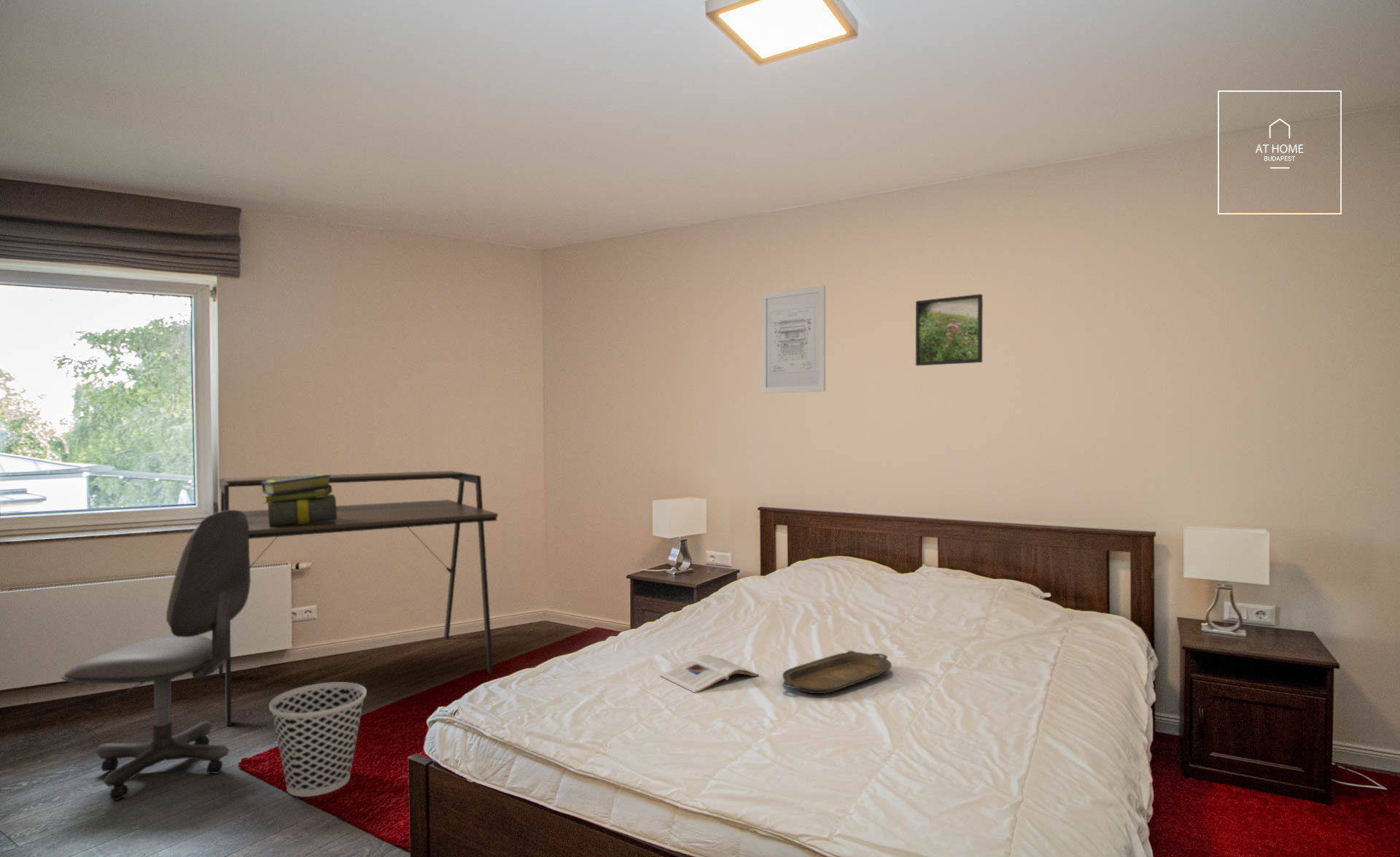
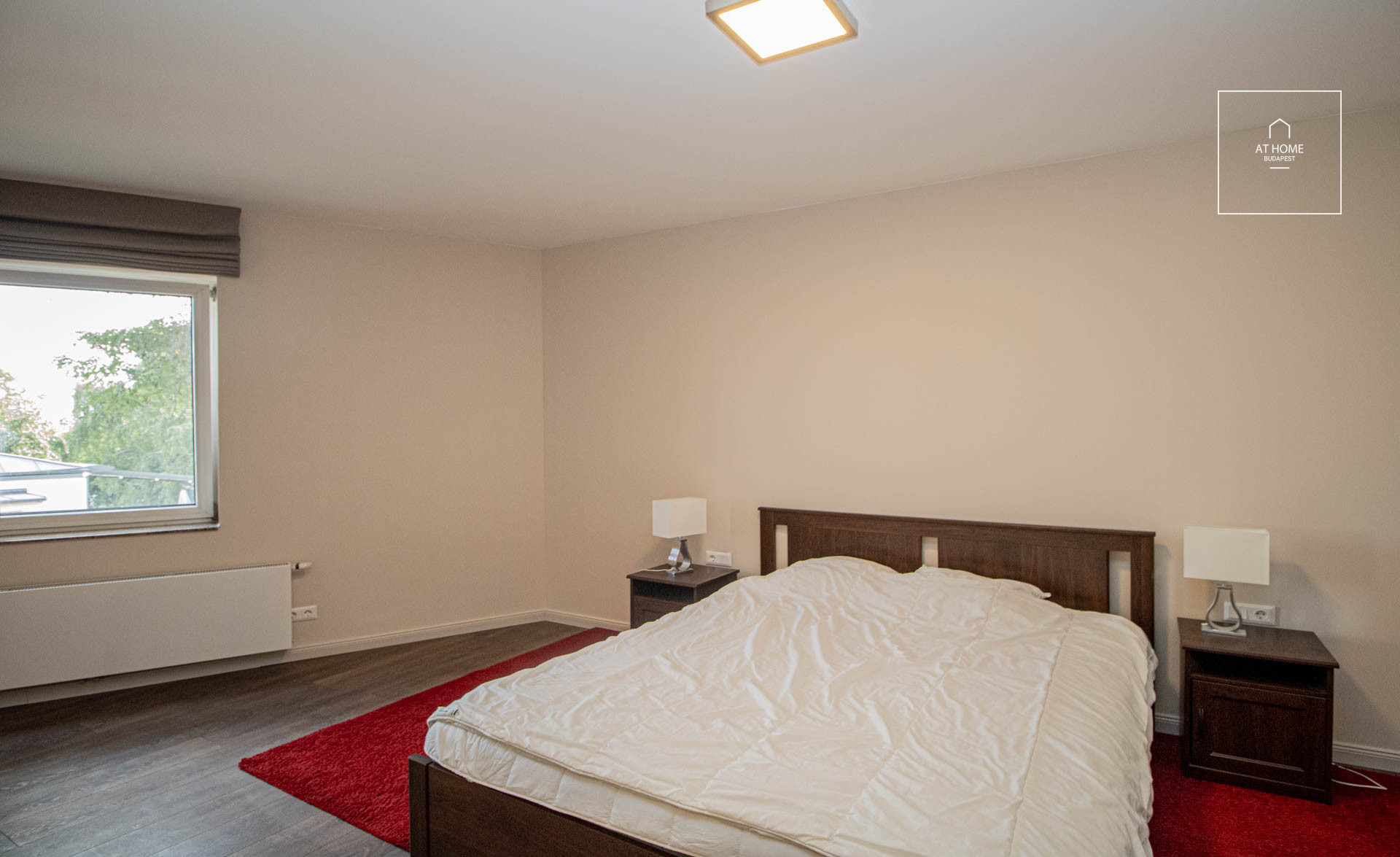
- wall art (792, 341)
- wastebasket (319, 740)
- office chair (160, 640)
- desk (352, 531)
- serving tray (838, 673)
- stack of books (299, 498)
- magazine (709, 670)
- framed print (948, 330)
